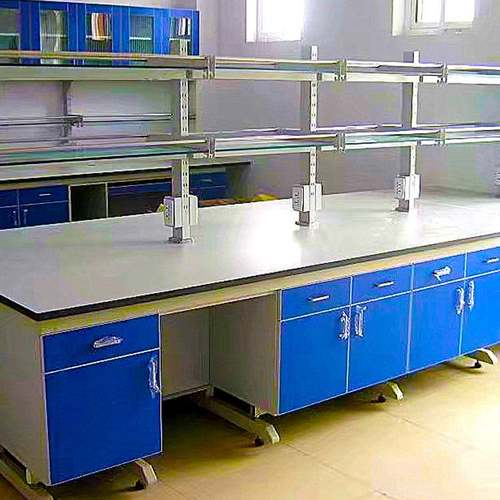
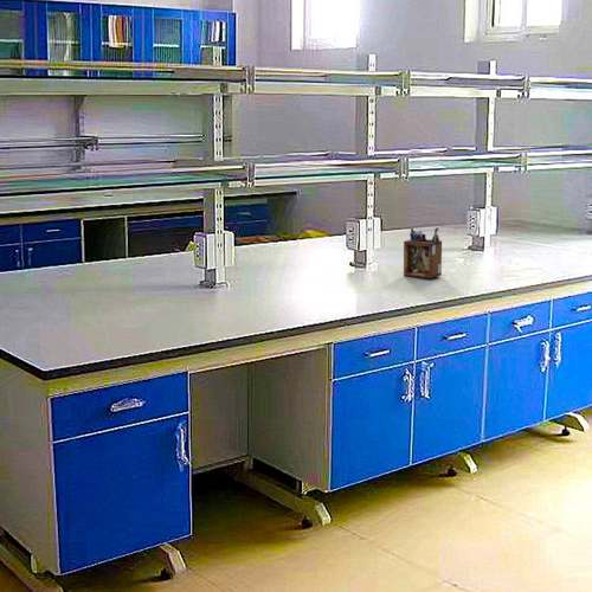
+ desk organizer (423, 251)
